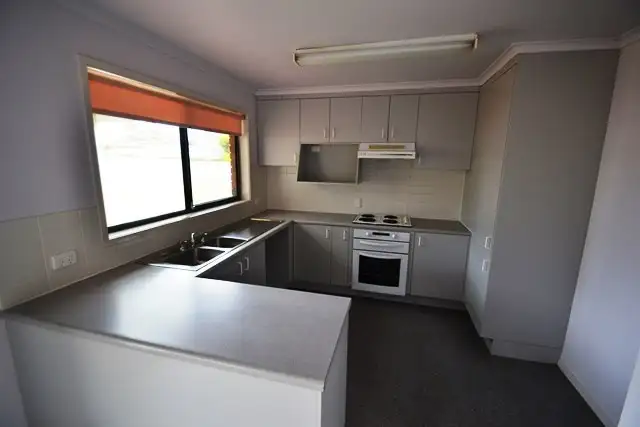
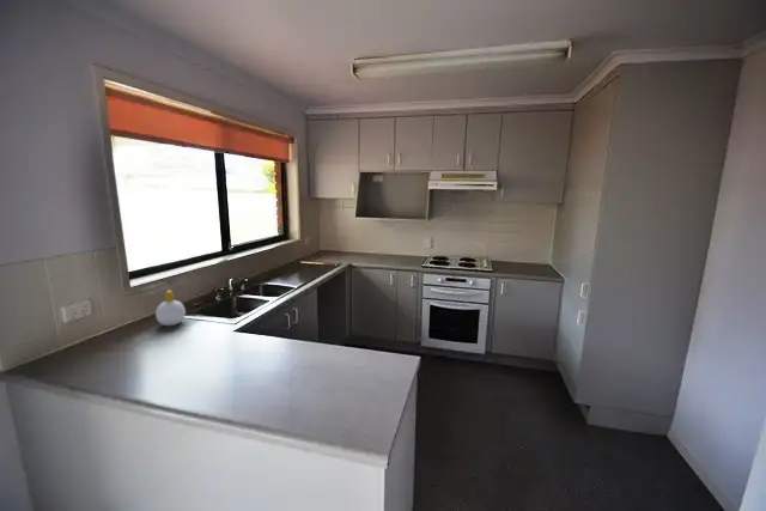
+ soap bottle (170, 308)
